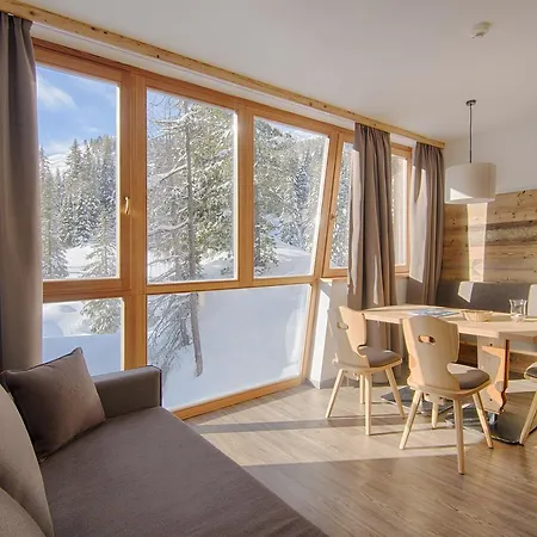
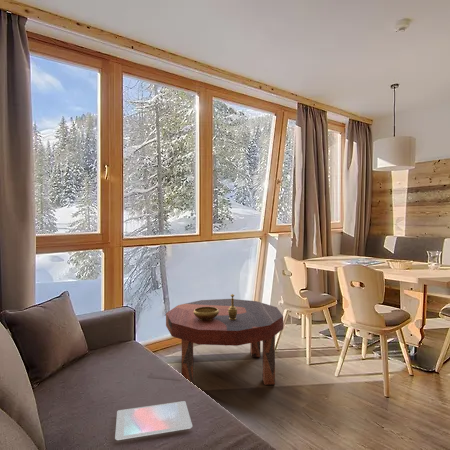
+ tablet (153, 419)
+ decorative bowl (213, 307)
+ coffee table (223, 340)
